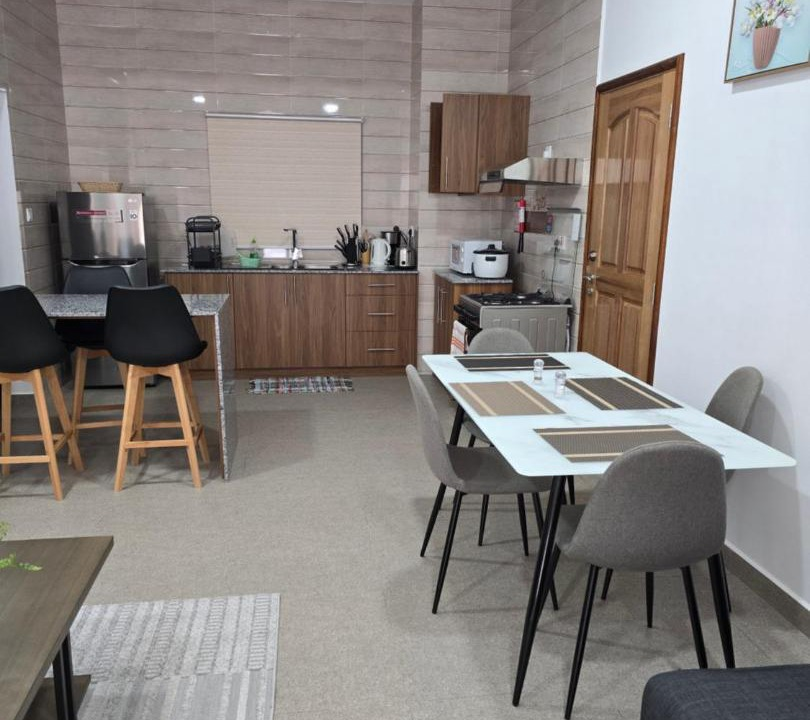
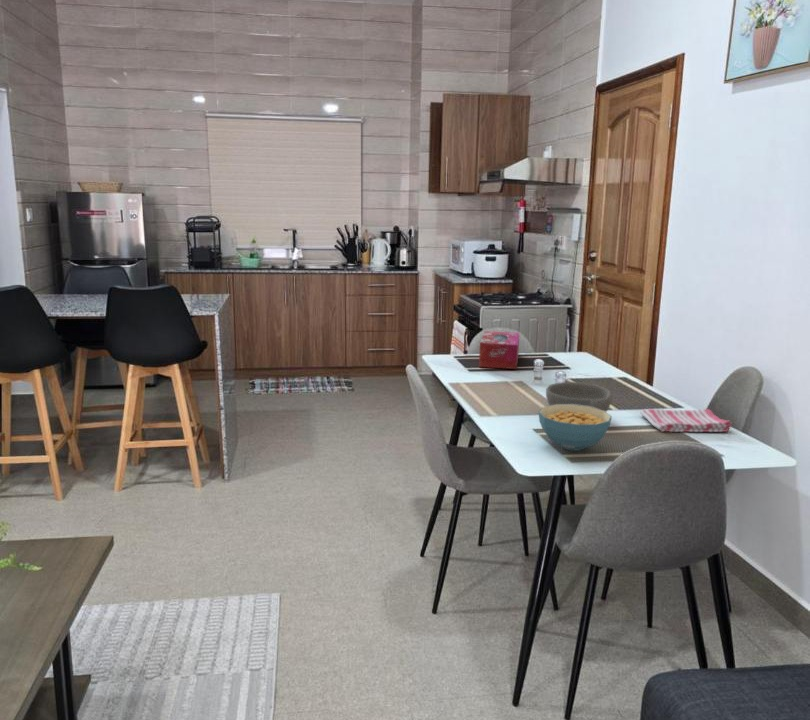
+ cereal bowl (573, 430)
+ bowl (577, 404)
+ tissue box (500, 349)
+ dish towel (684, 418)
